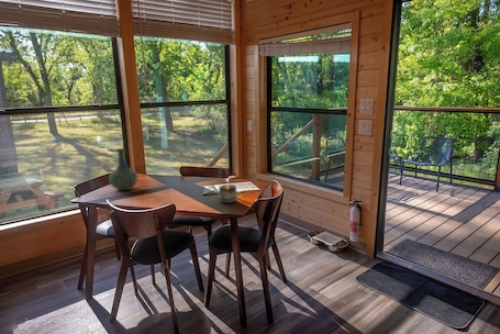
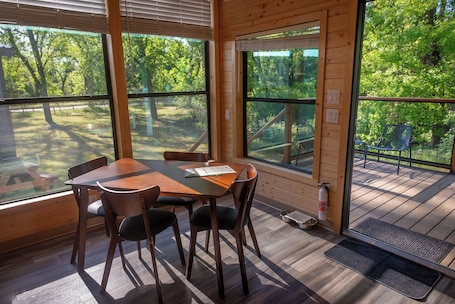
- candle holder (227, 192)
- vase (122, 169)
